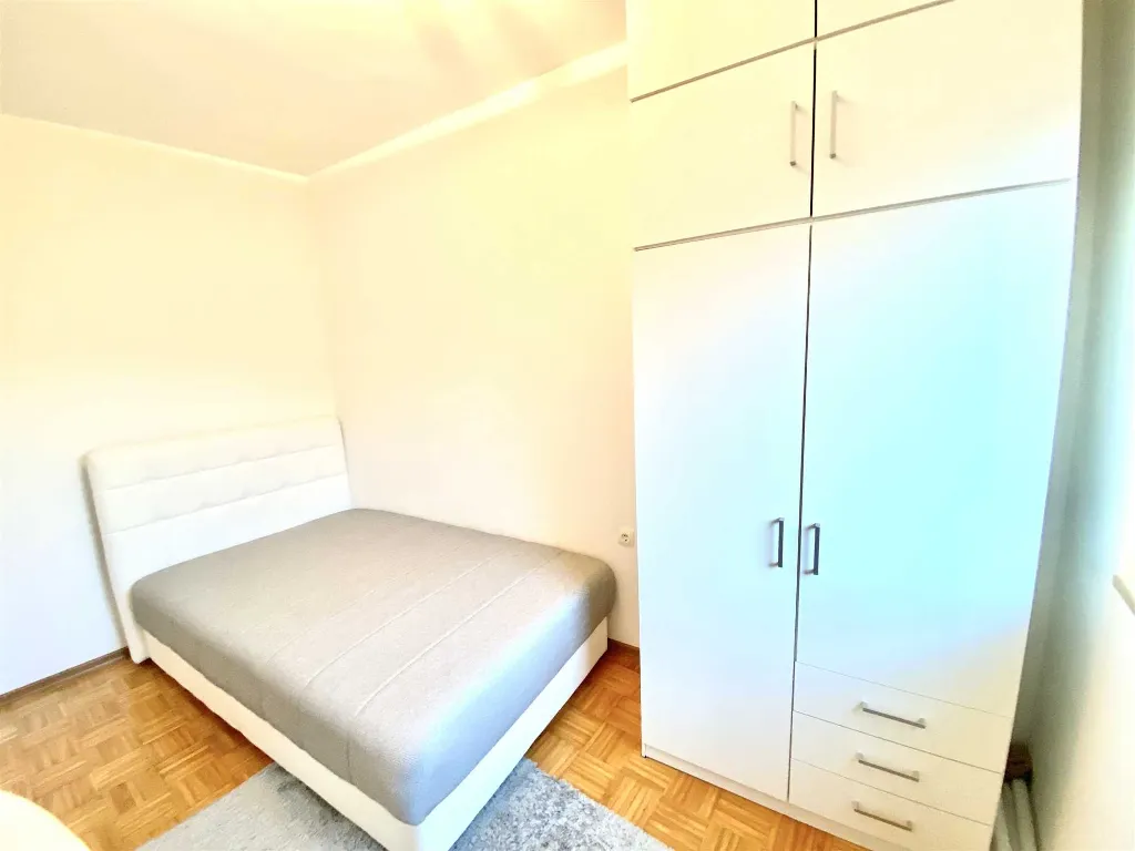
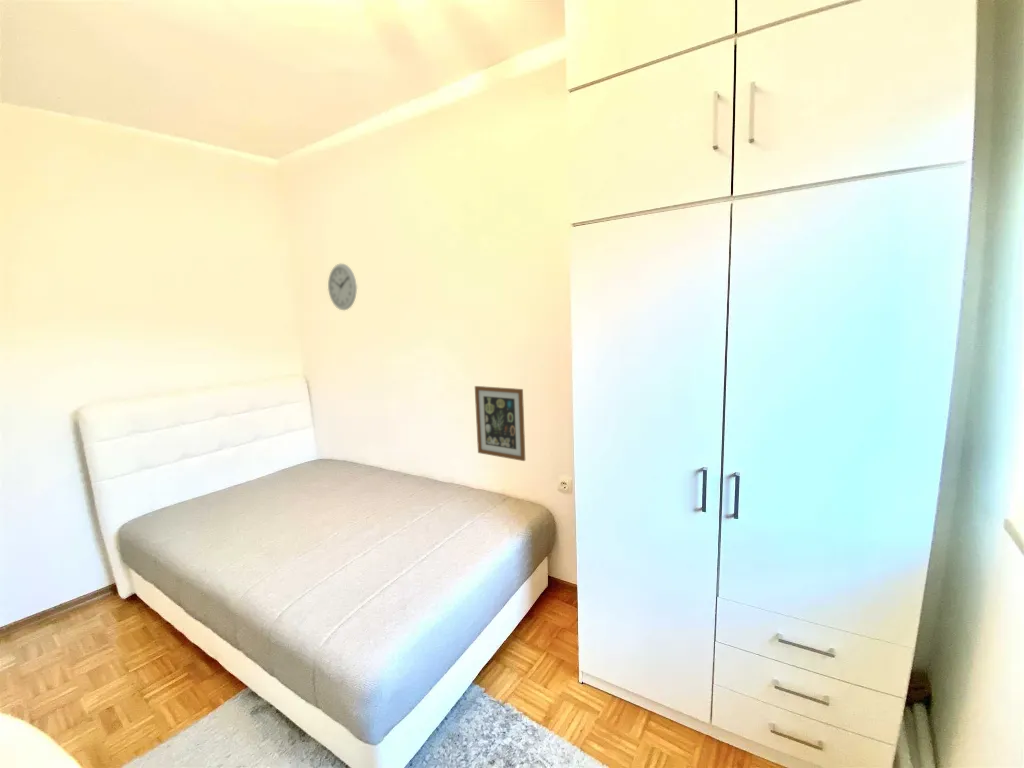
+ wall art (499, 422)
+ wall clock (341, 287)
